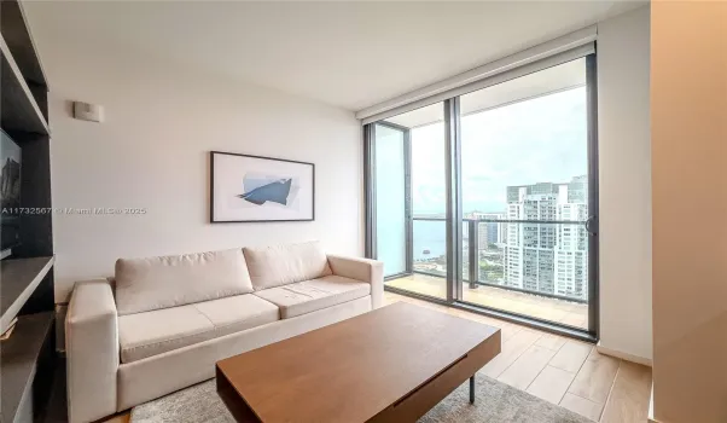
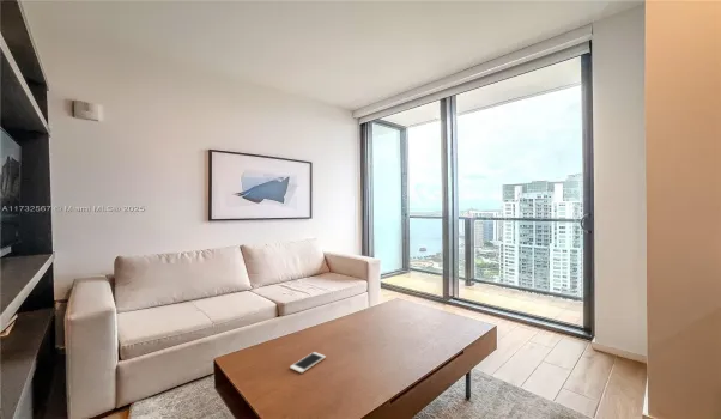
+ cell phone (308, 362)
